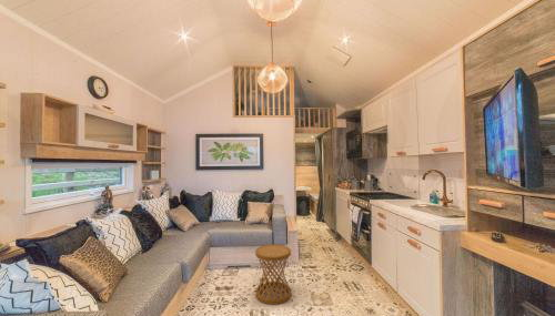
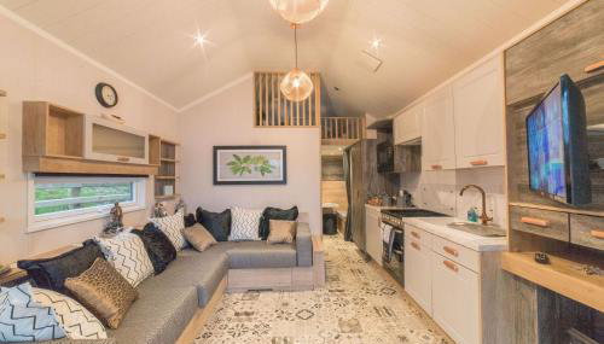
- side table (273, 272)
